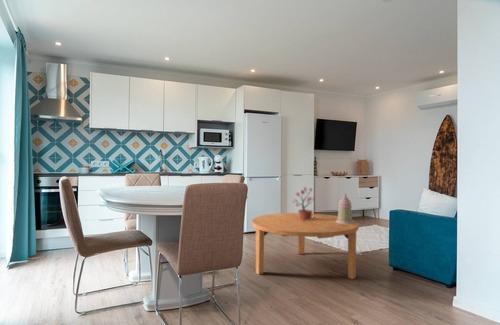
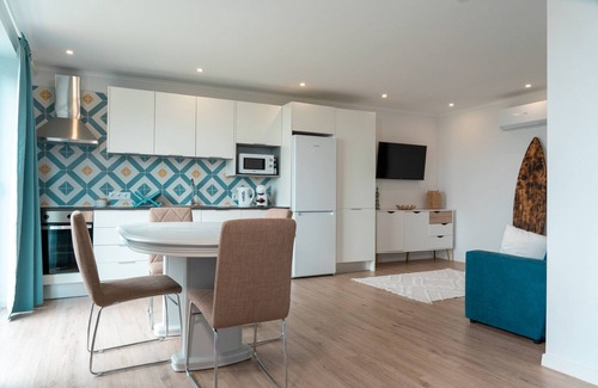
- potted plant (307, 204)
- coffee table (303, 244)
- decorative container (344, 207)
